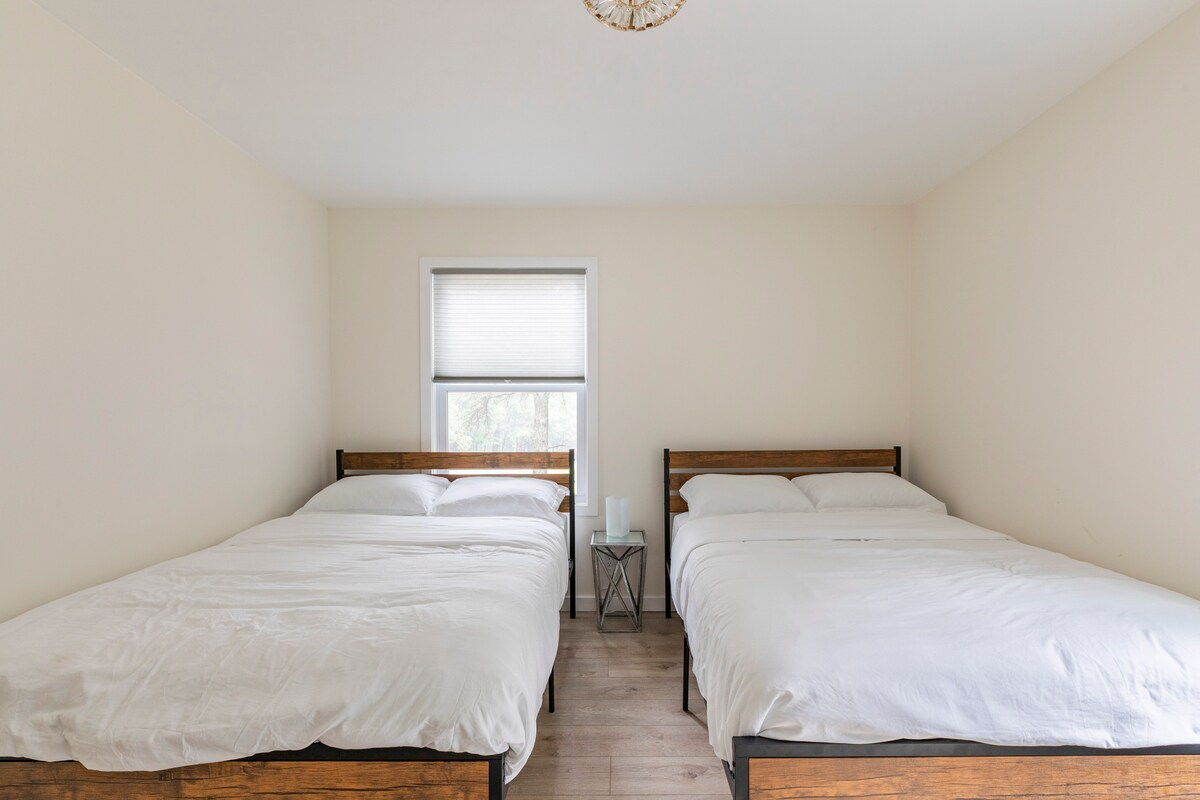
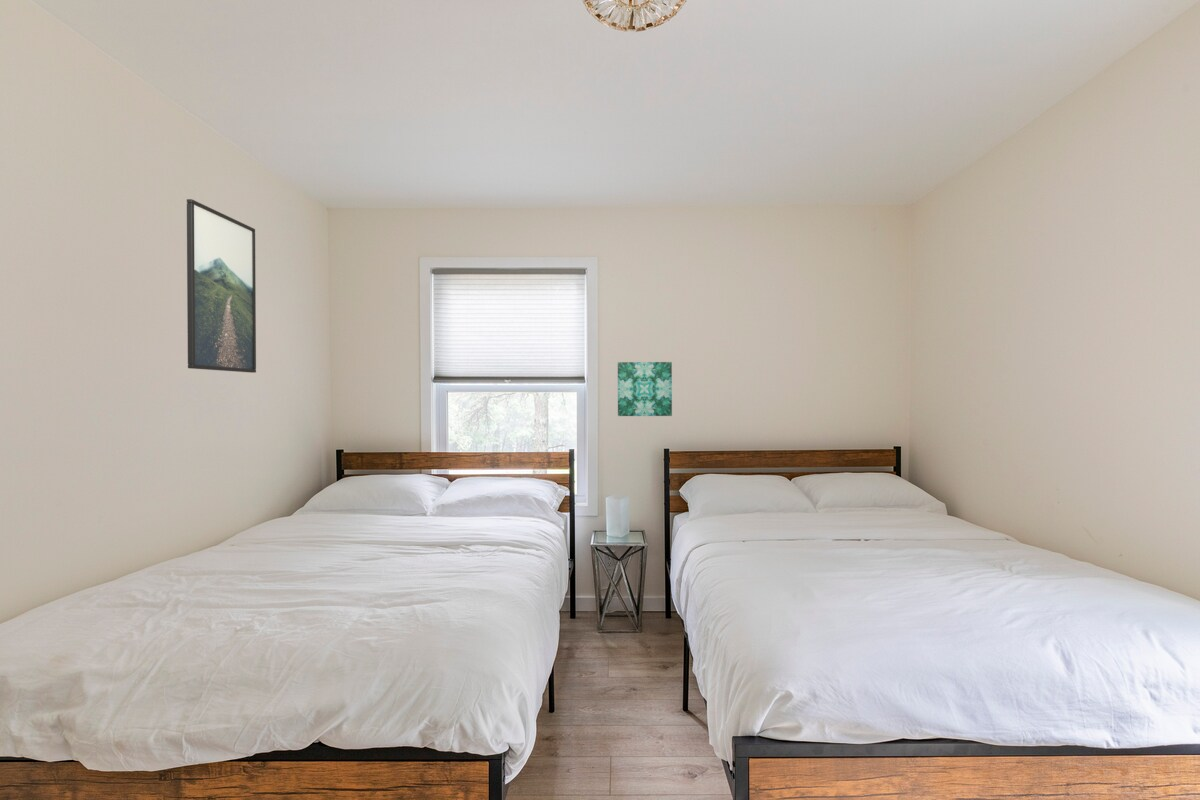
+ wall art (644, 389)
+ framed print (224, 292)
